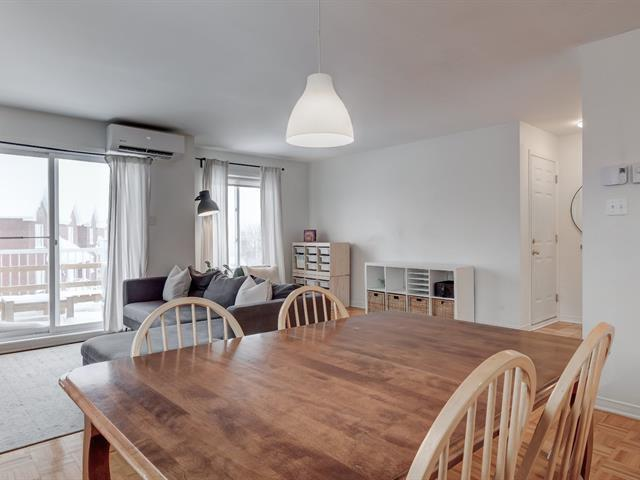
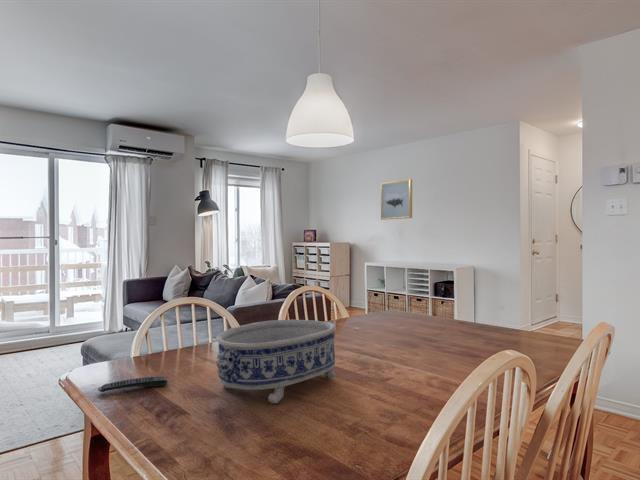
+ wall art (396, 200)
+ decorative bowl (278, 355)
+ remote control (133, 384)
